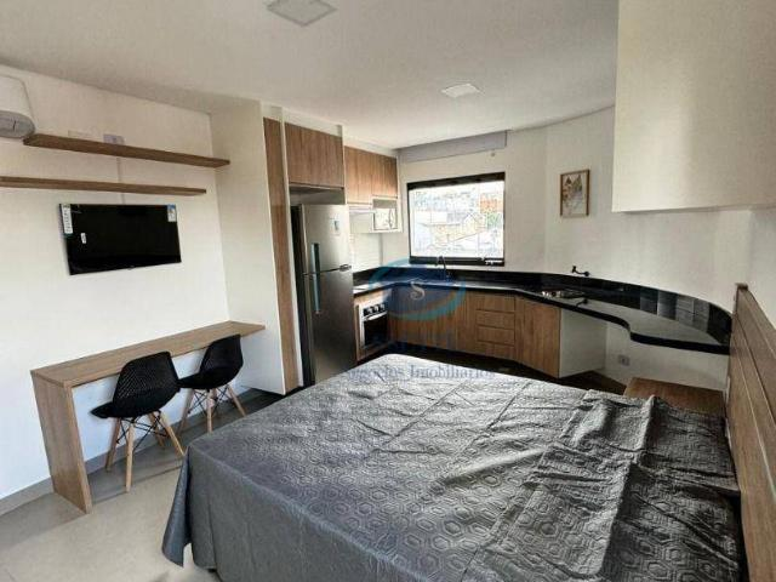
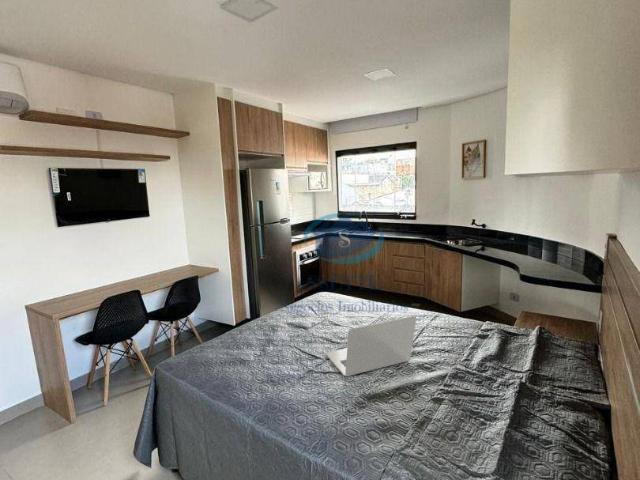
+ laptop (367, 336)
